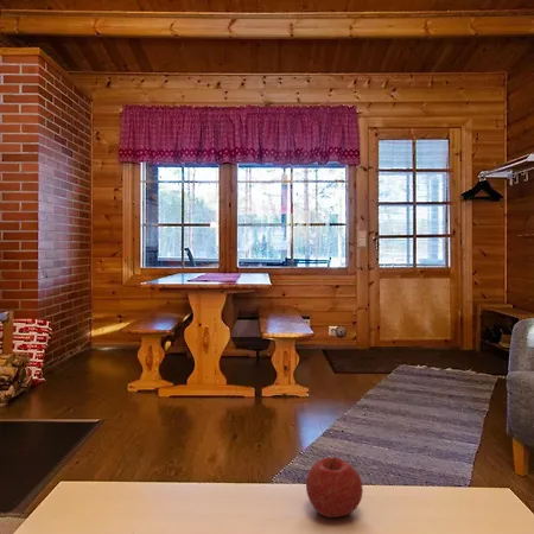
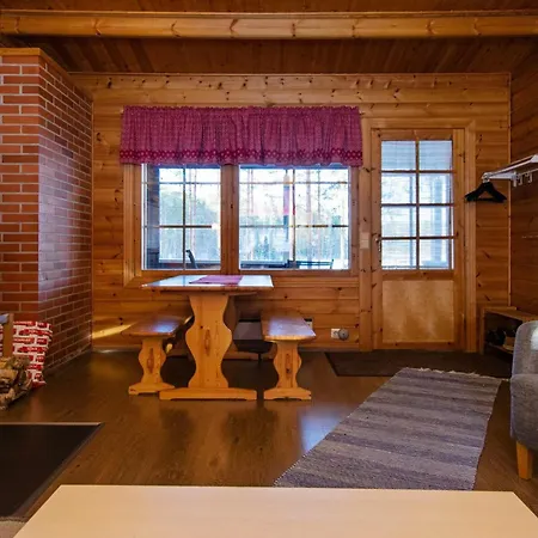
- fruit (333, 482)
